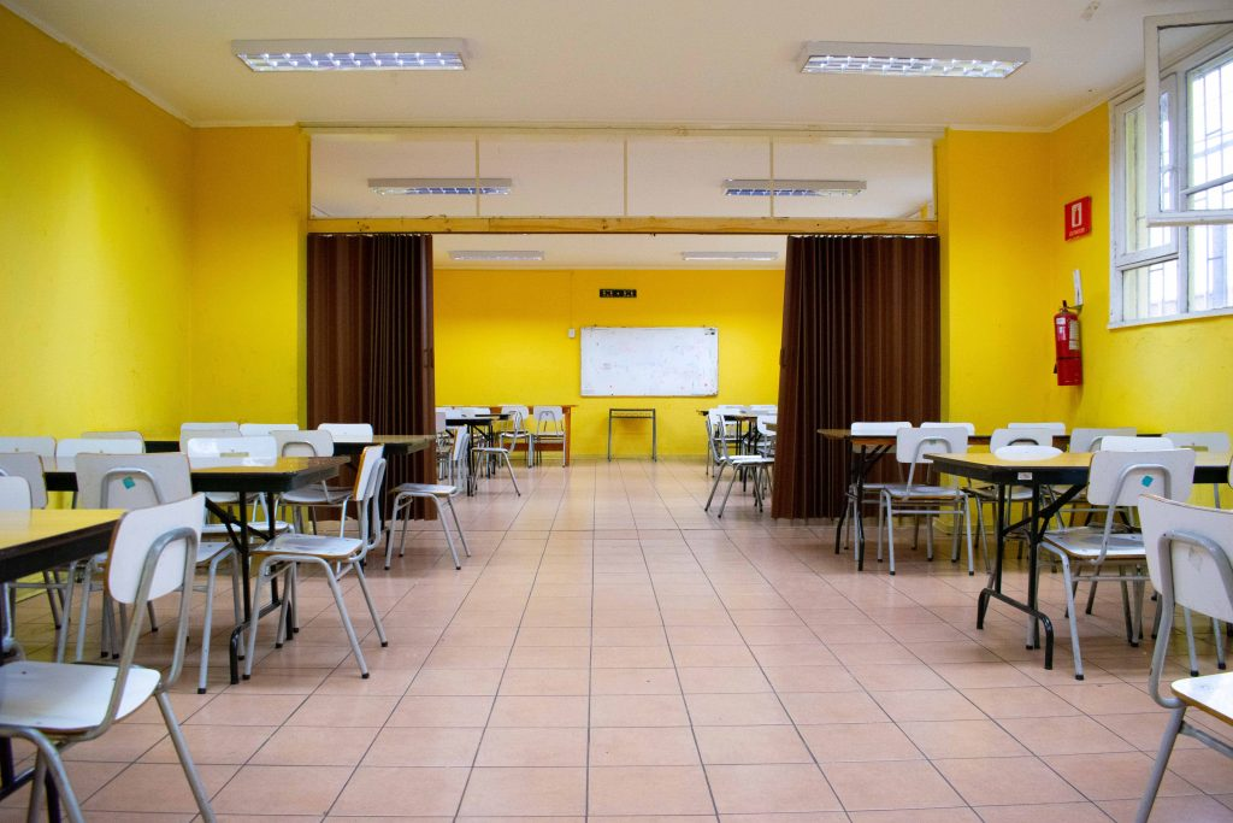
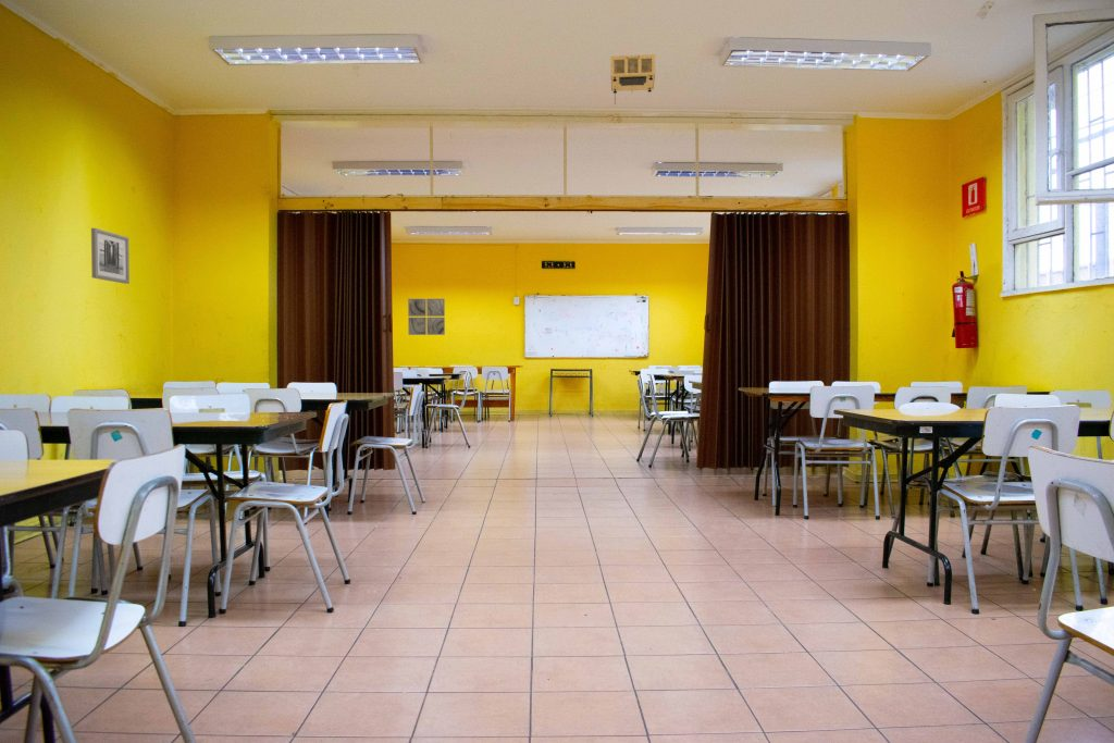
+ projector (632, 76)
+ wall art (111, 257)
+ wall art (426, 315)
